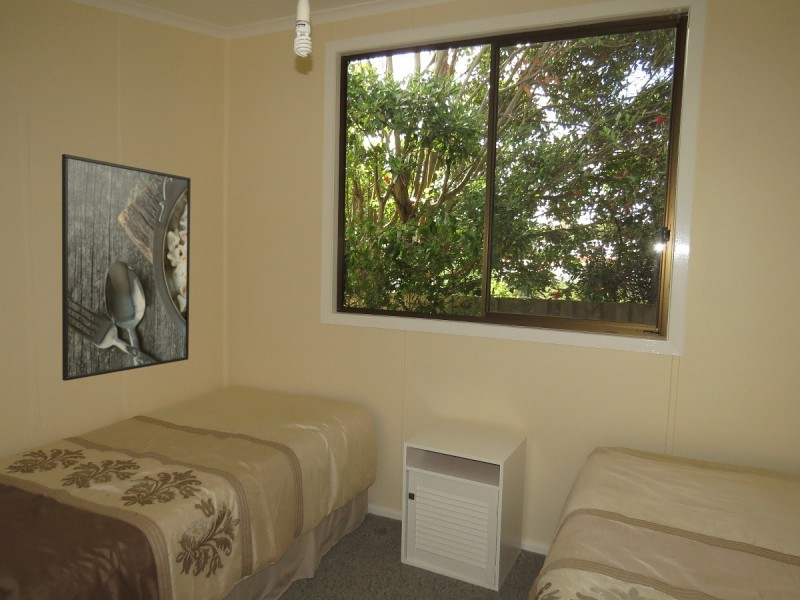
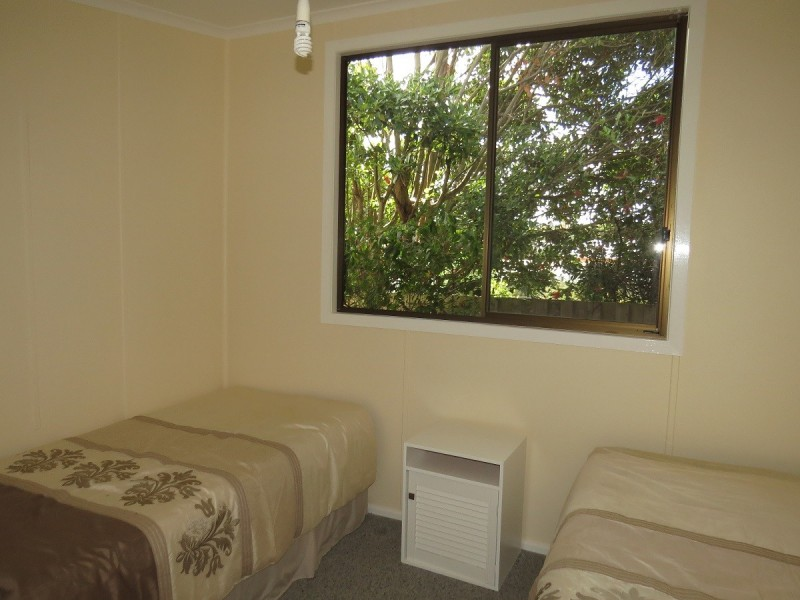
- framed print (132, 269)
